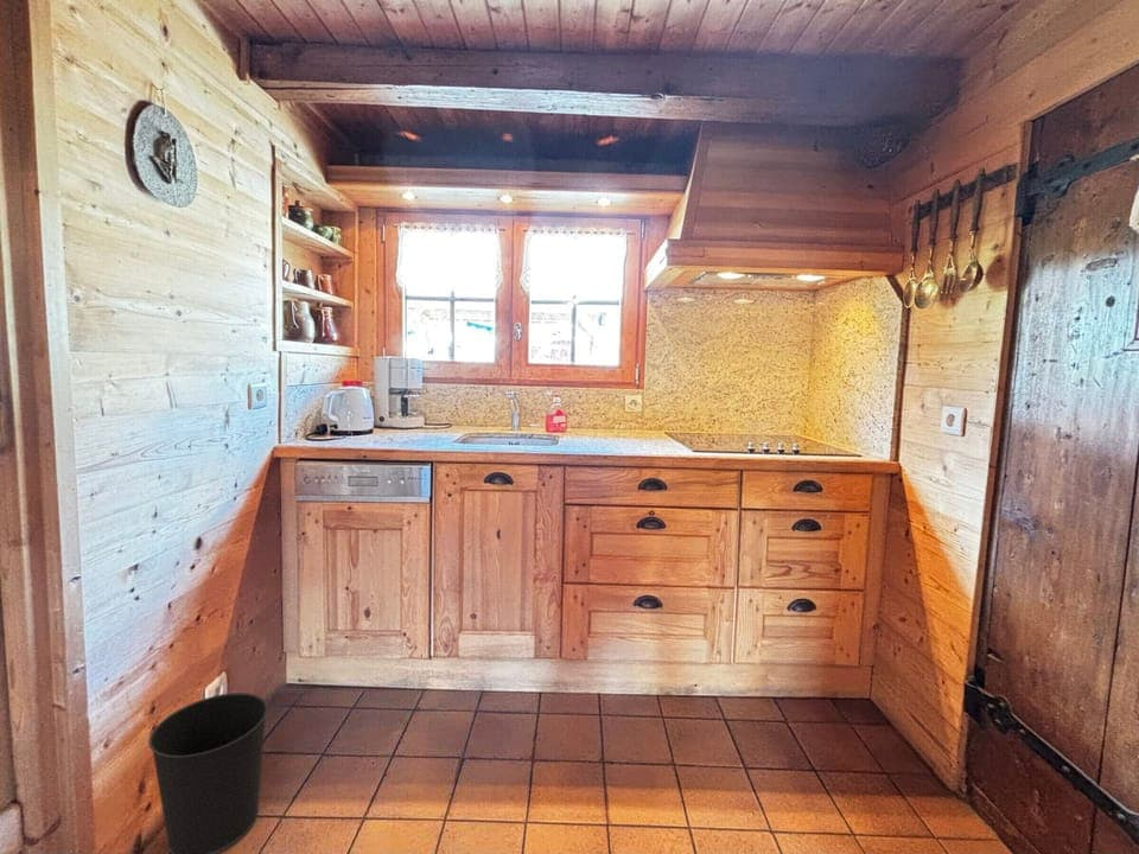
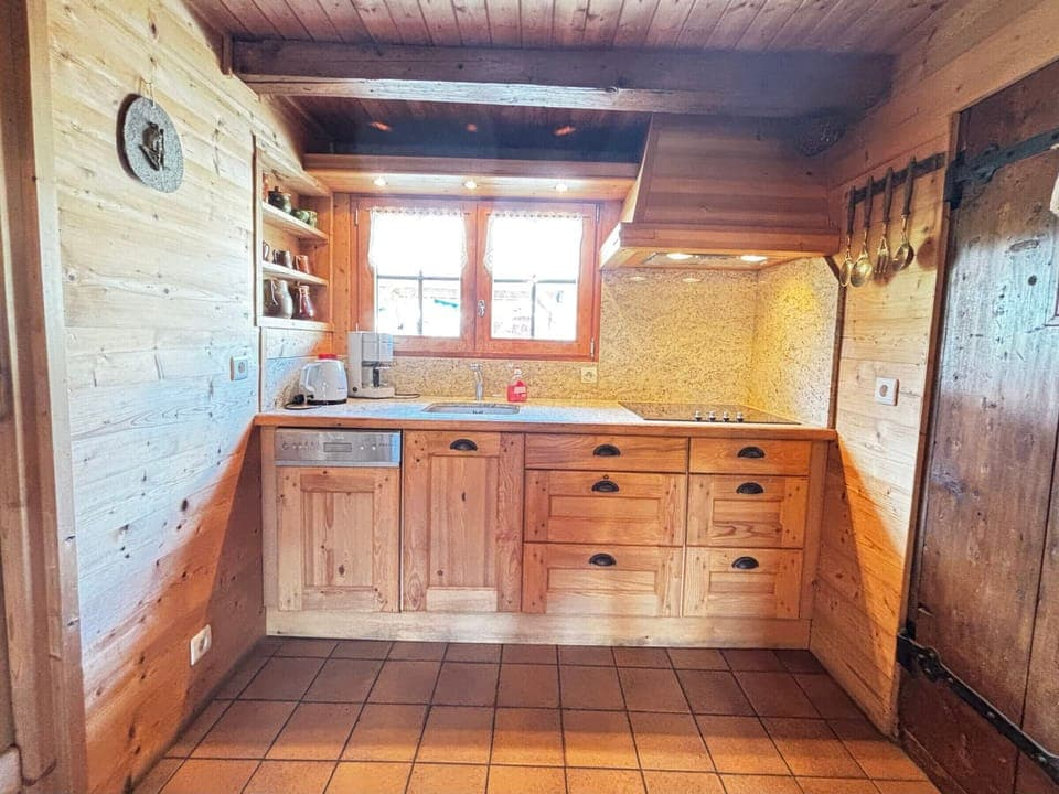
- wastebasket (212, 775)
